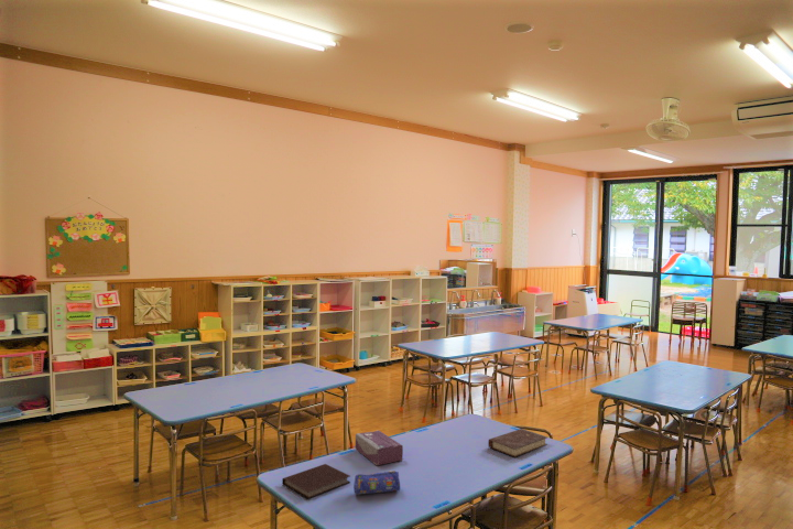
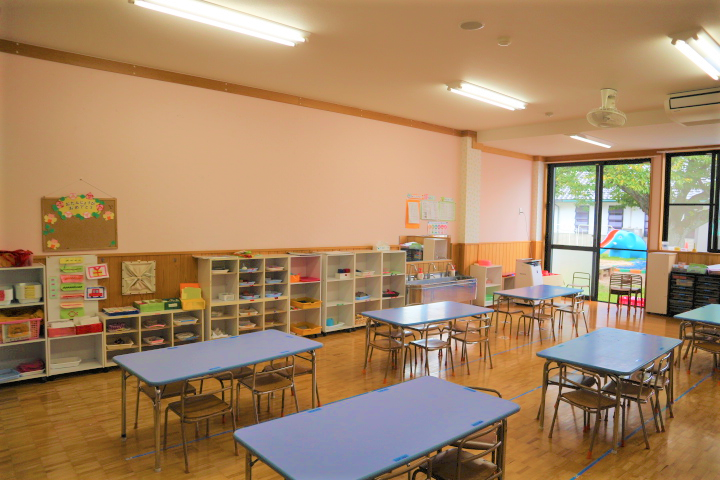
- notebook (316, 479)
- tissue box (378, 446)
- book (518, 442)
- pencil case (377, 482)
